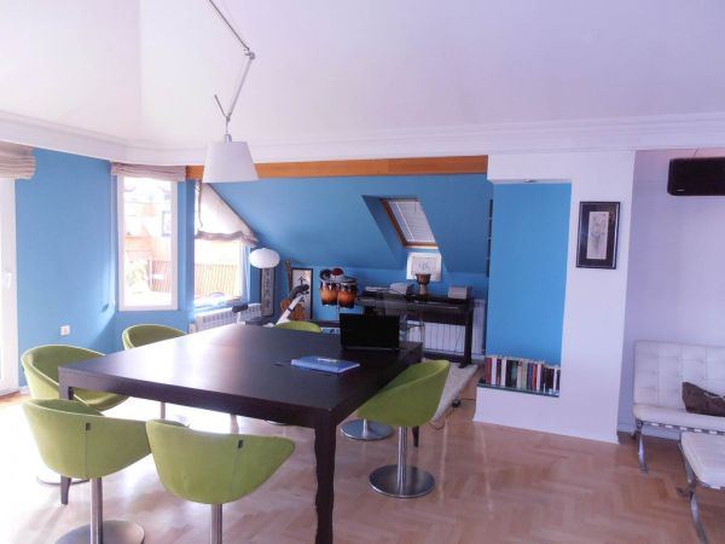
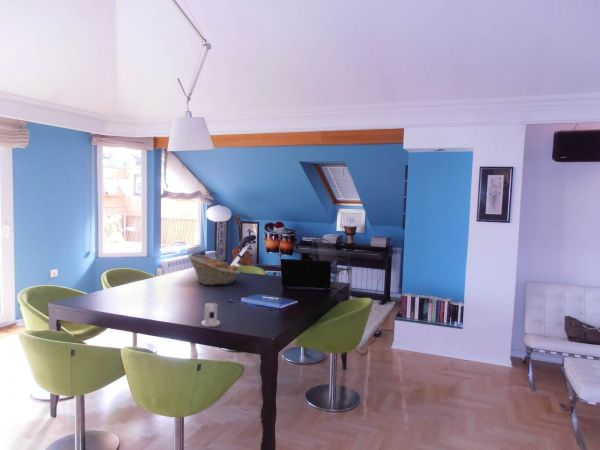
+ candle (210, 312)
+ fruit basket (213, 268)
